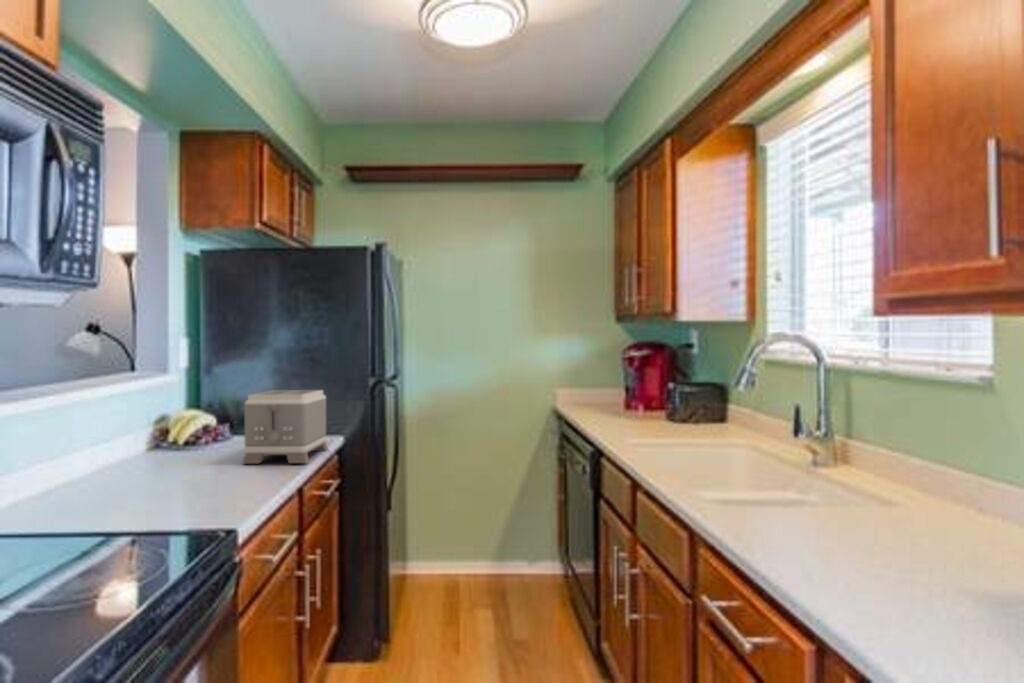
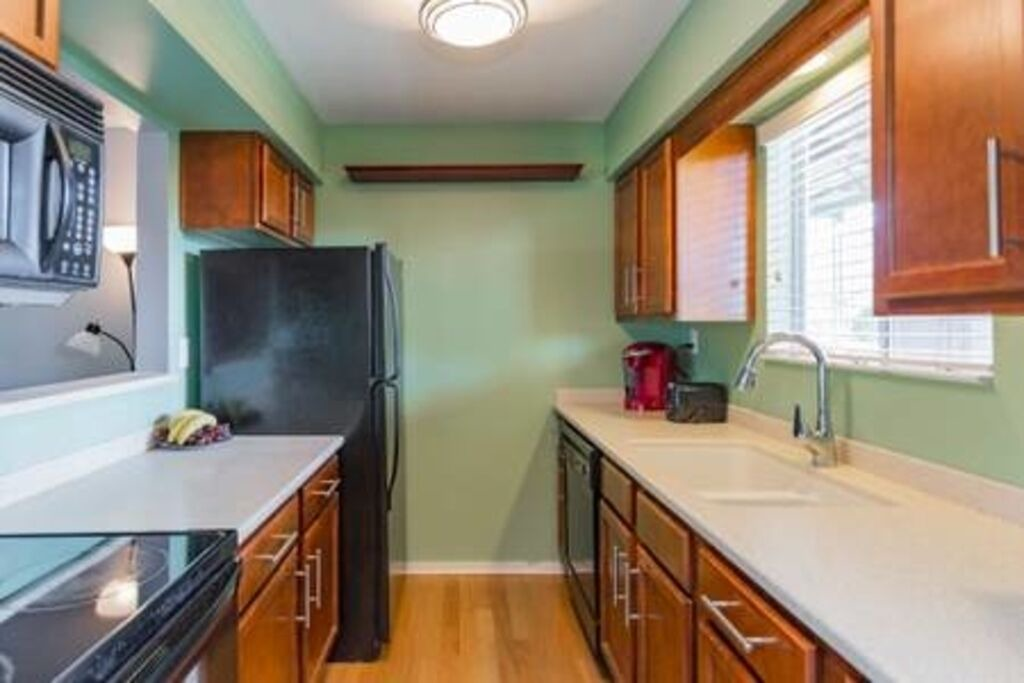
- toaster (286, 424)
